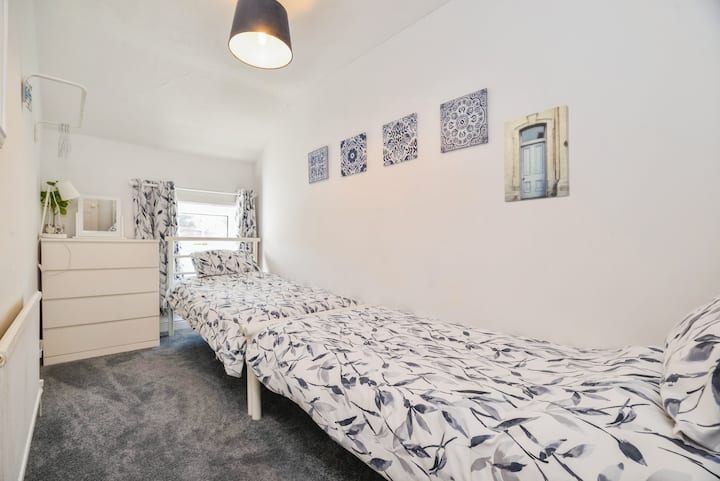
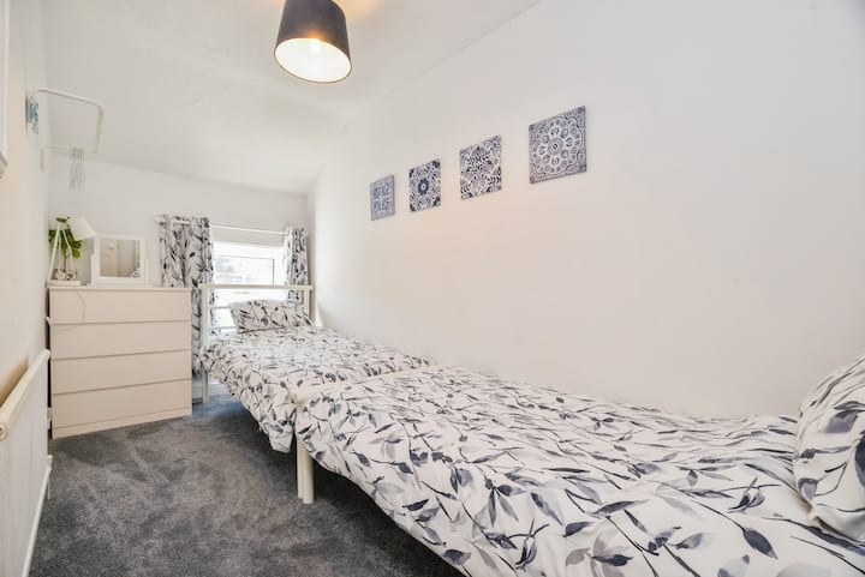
- wall art (534, 157)
